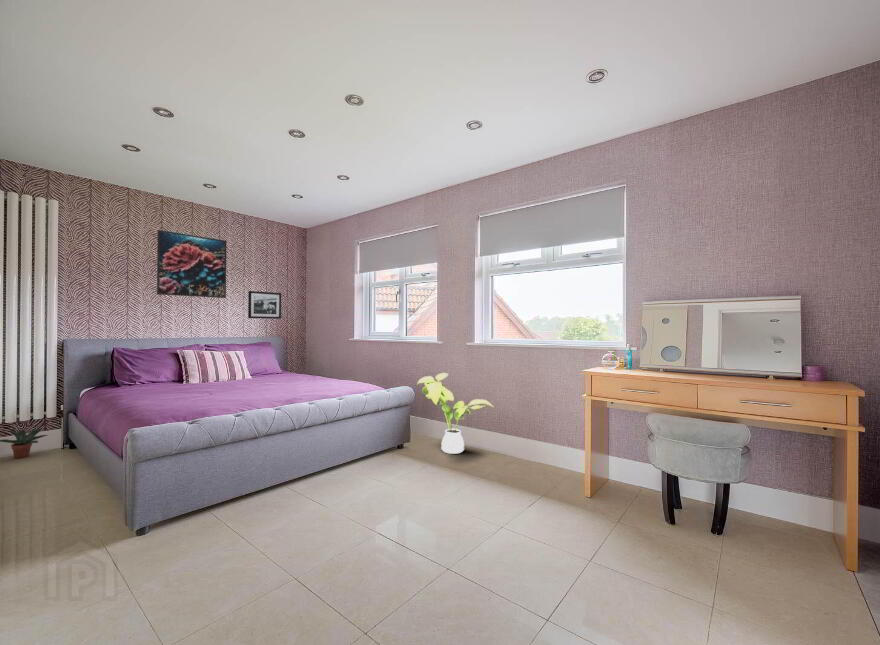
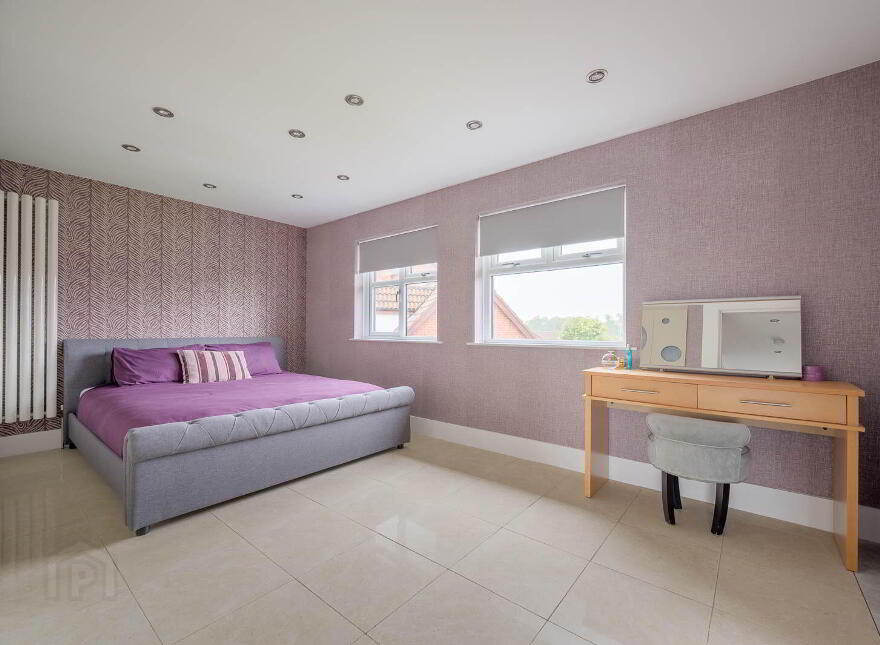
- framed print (193, 266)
- potted plant (22, 441)
- picture frame (265, 305)
- house plant (447, 413)
